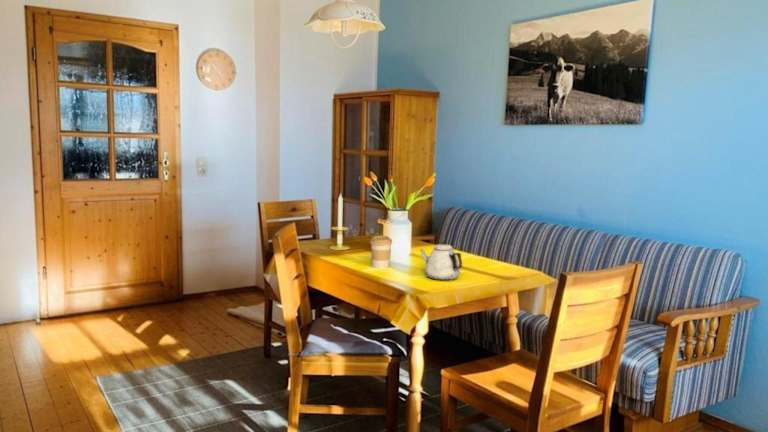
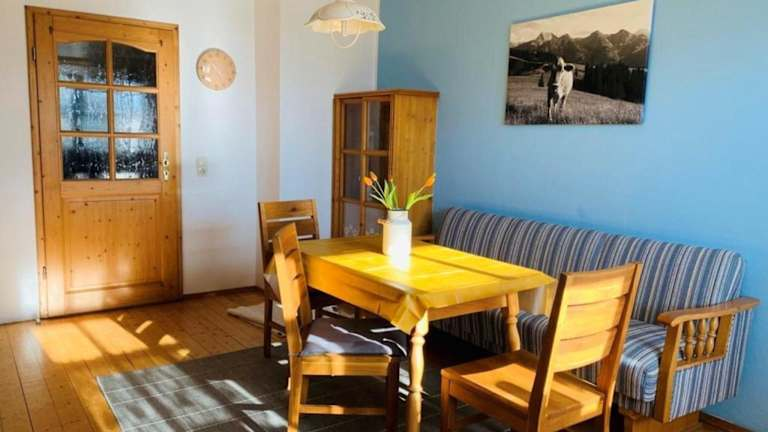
- teapot (440, 259)
- coffee cup (380, 252)
- candle (340, 220)
